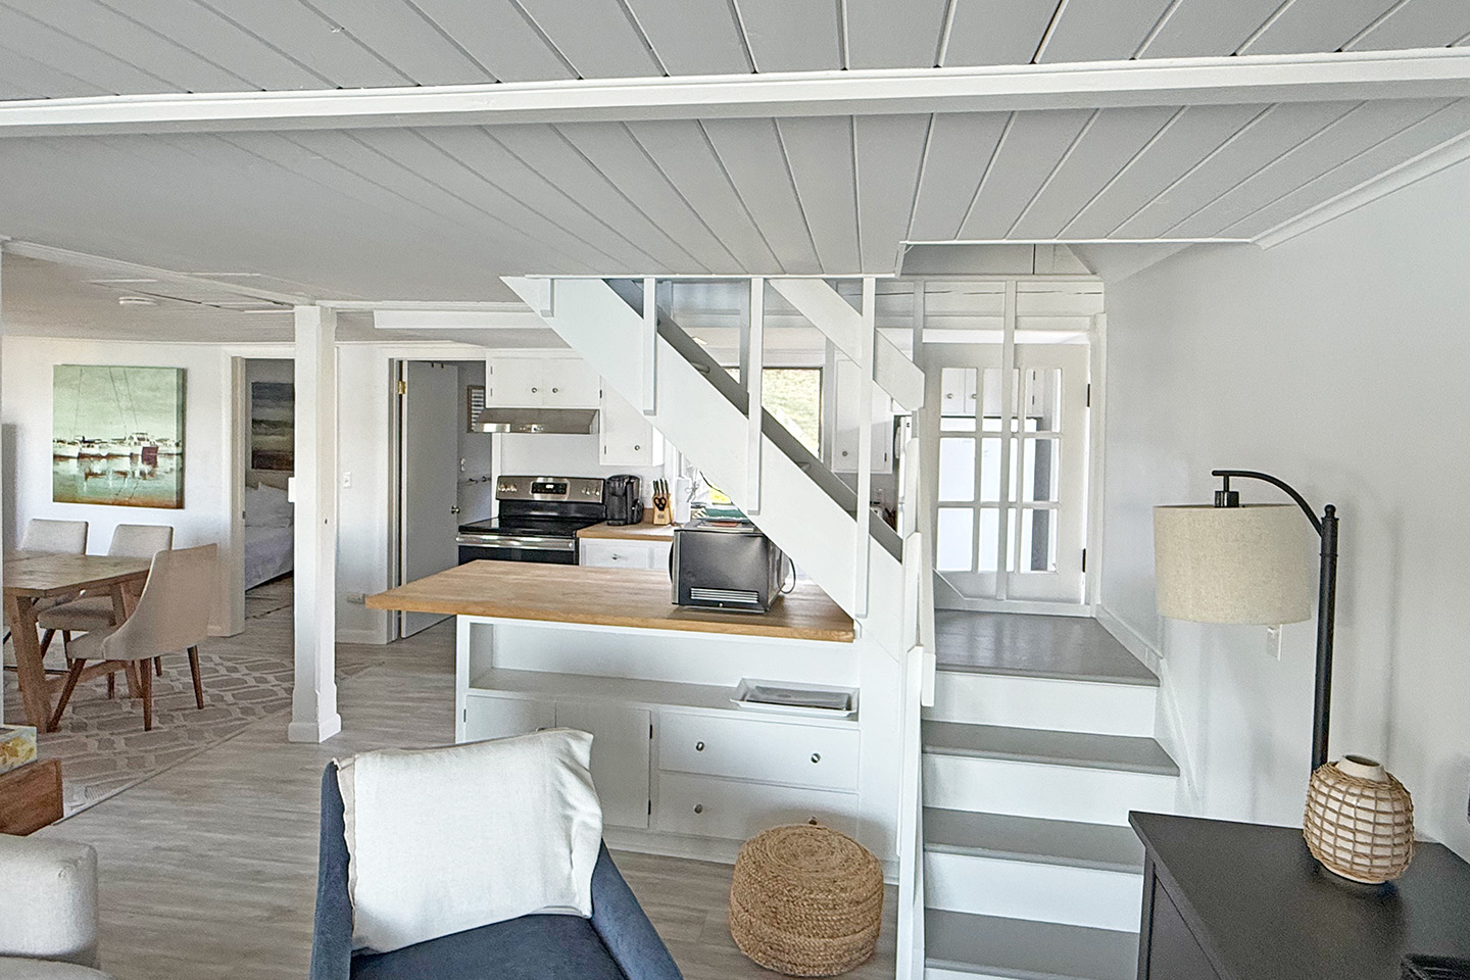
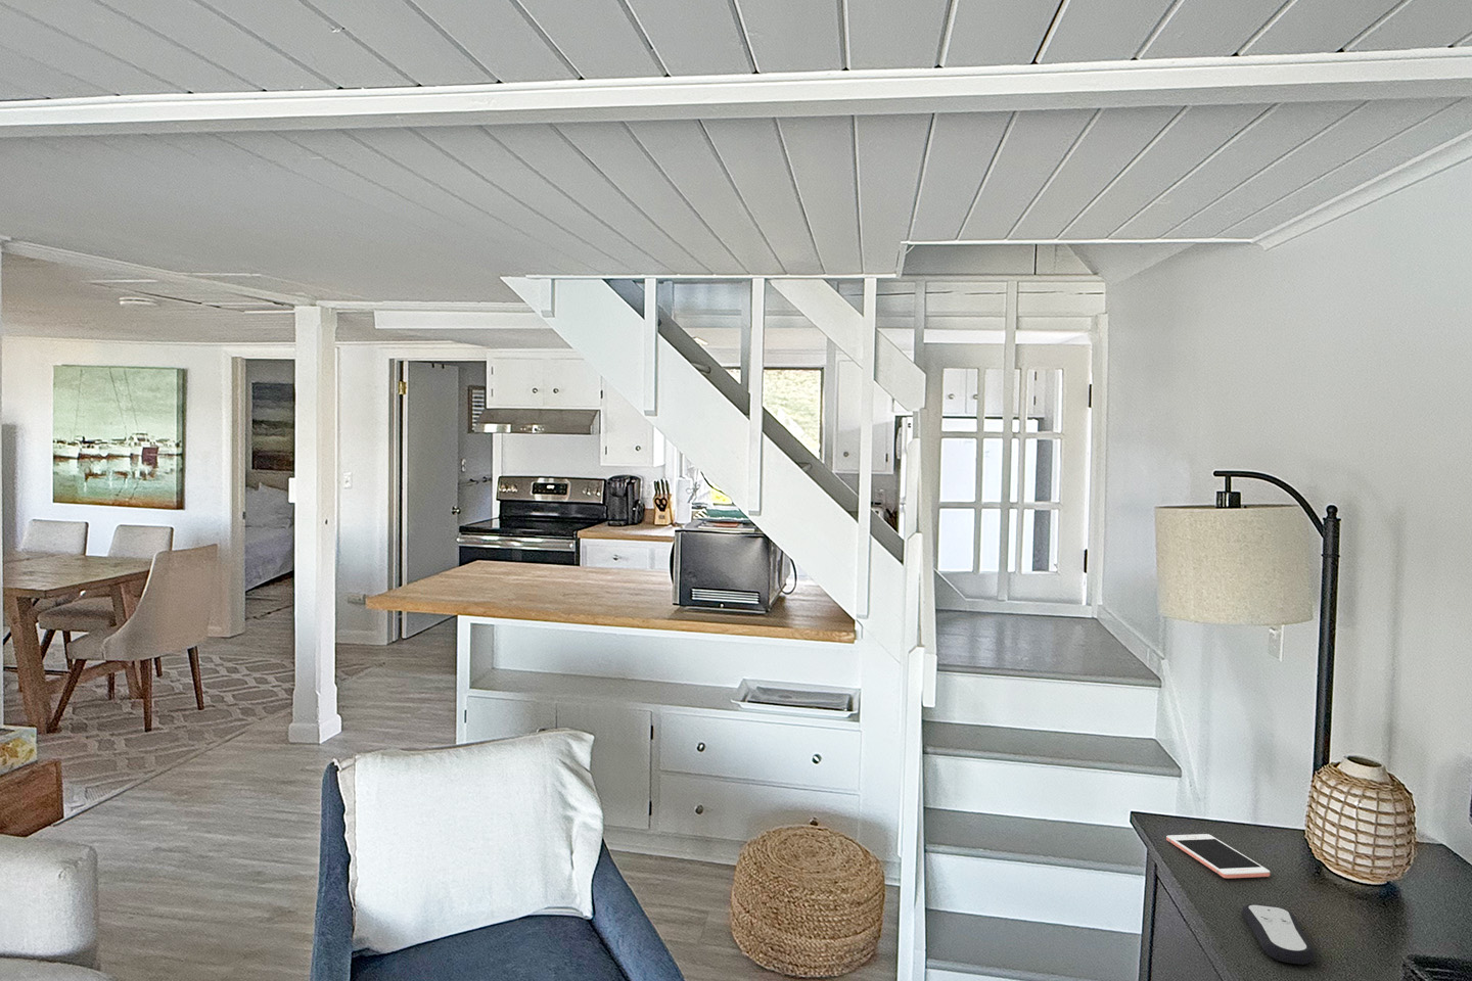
+ cell phone (1216, 854)
+ remote control (1278, 932)
